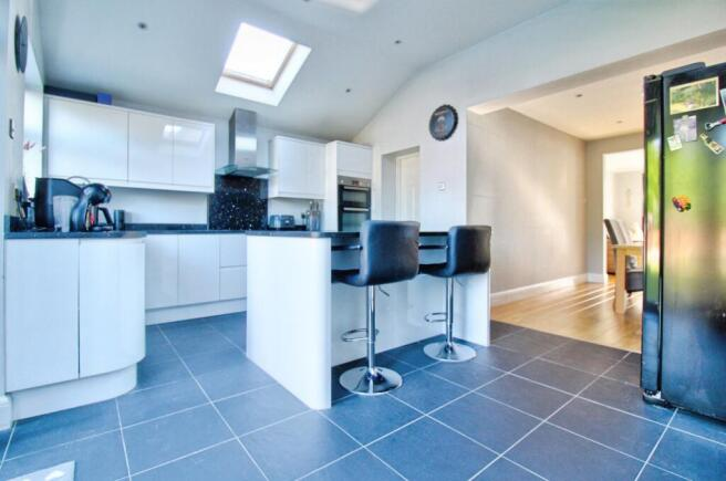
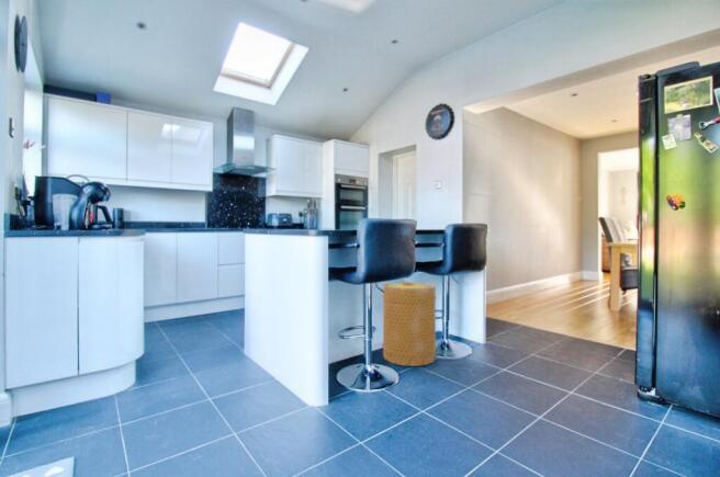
+ basket (408, 320)
